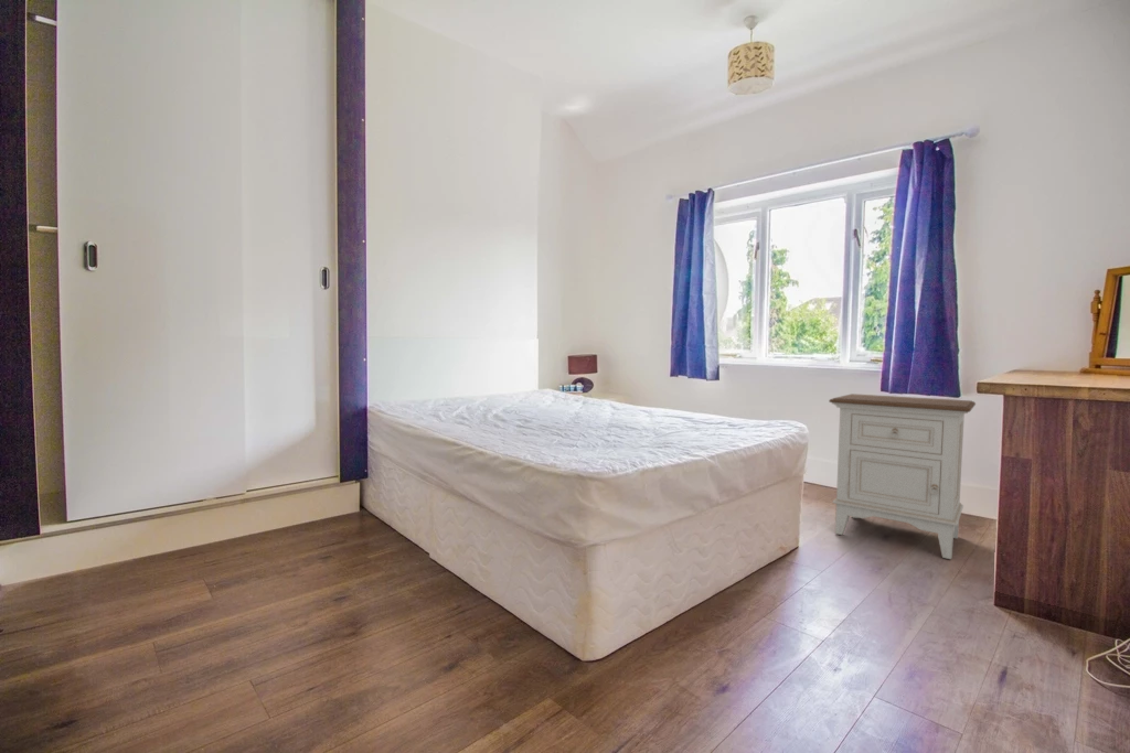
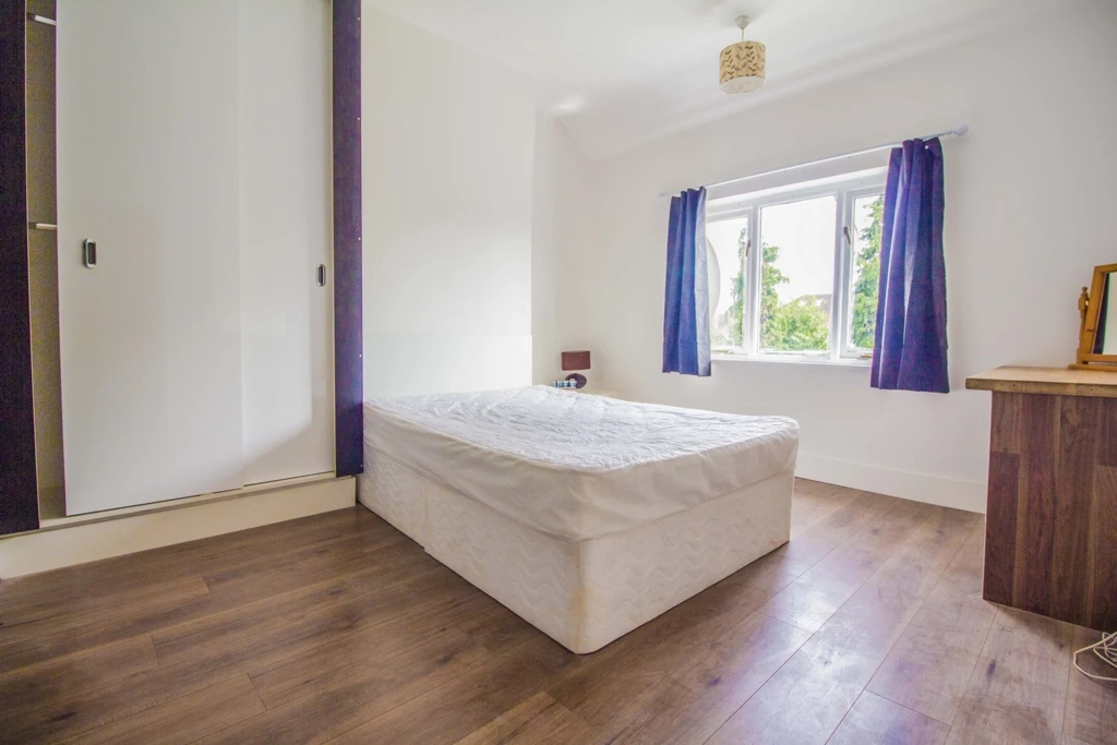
- nightstand (898, 467)
